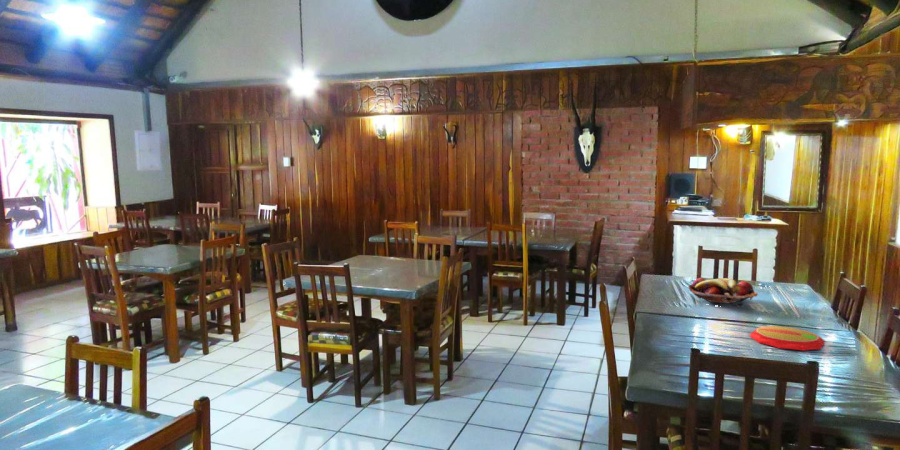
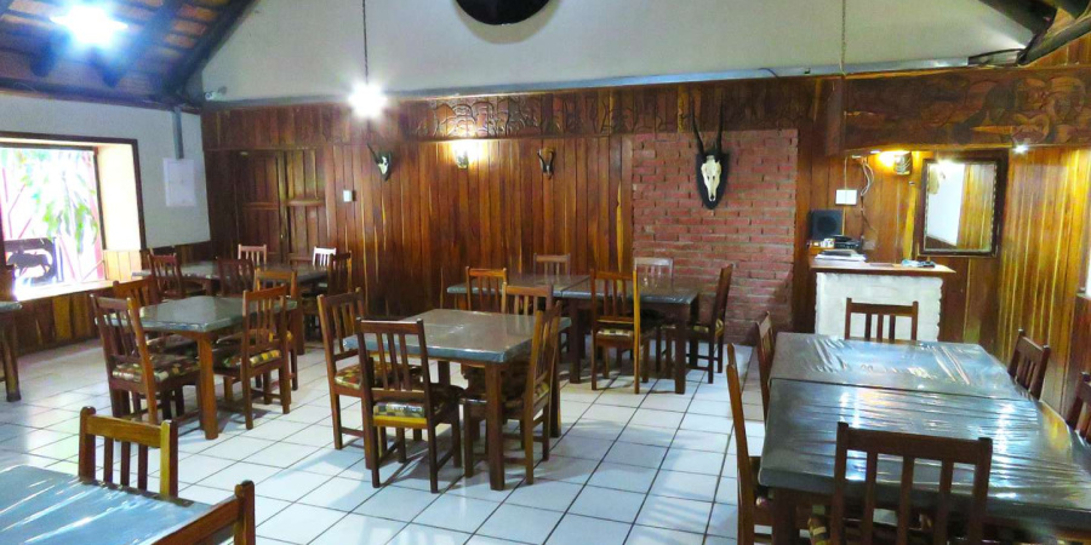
- fruit basket (723, 290)
- plate (786, 336)
